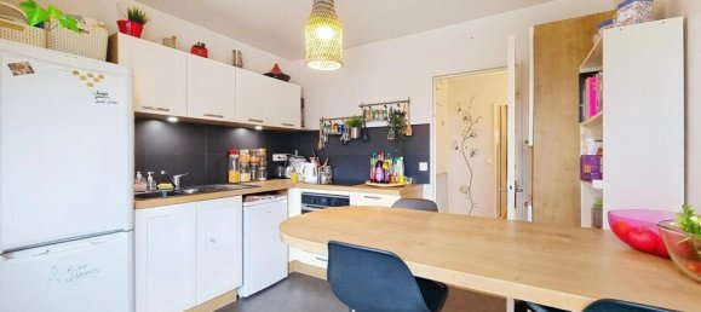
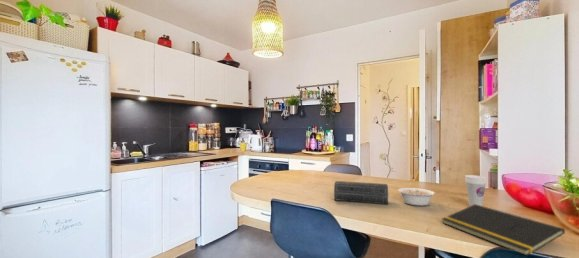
+ notepad (496, 225)
+ legume (417, 195)
+ speaker (360, 192)
+ cup (475, 192)
